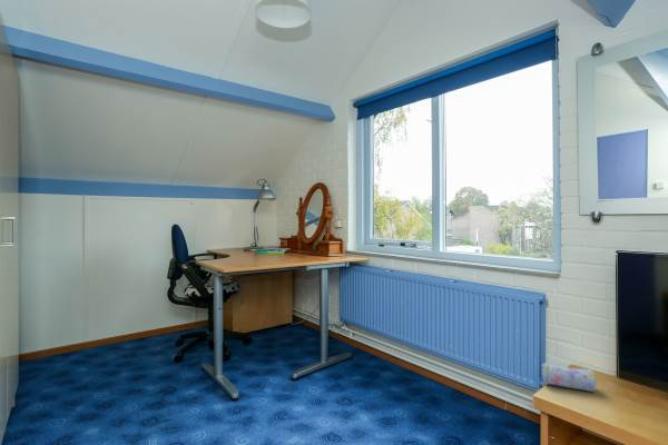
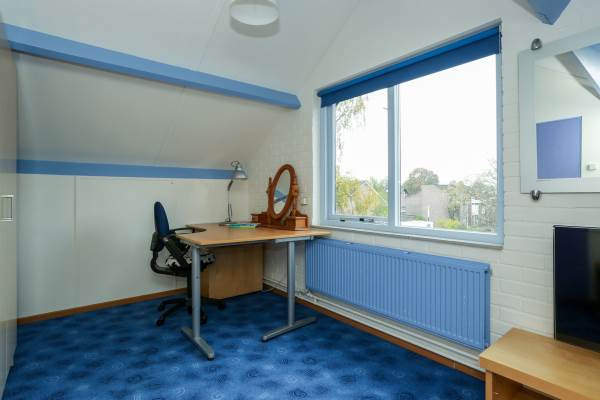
- pencil case (568, 376)
